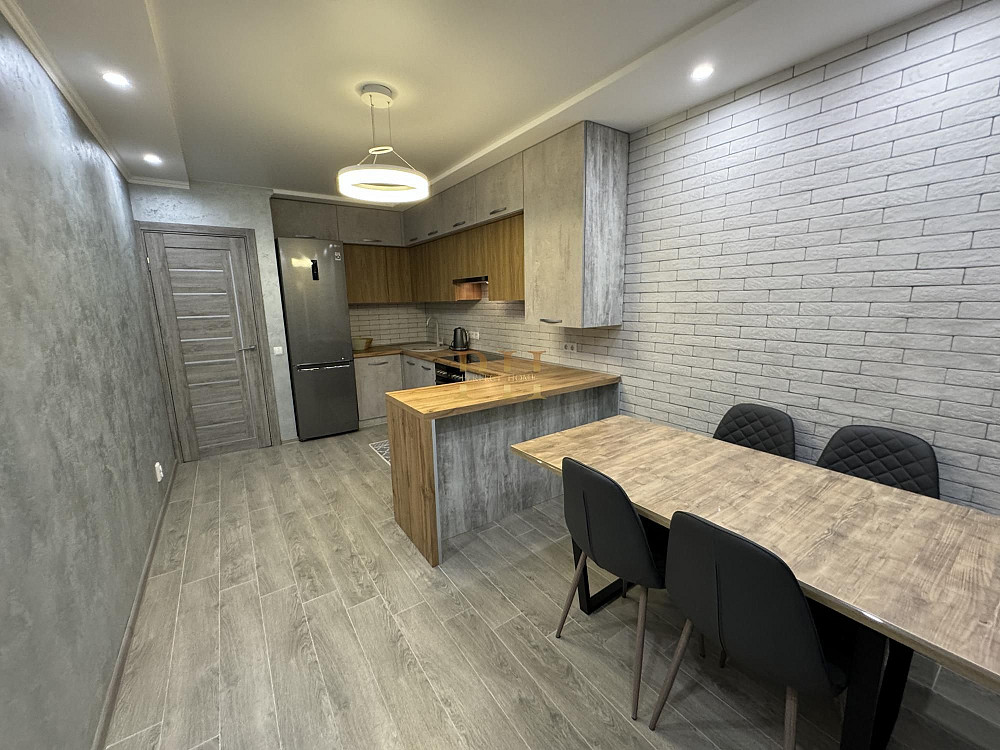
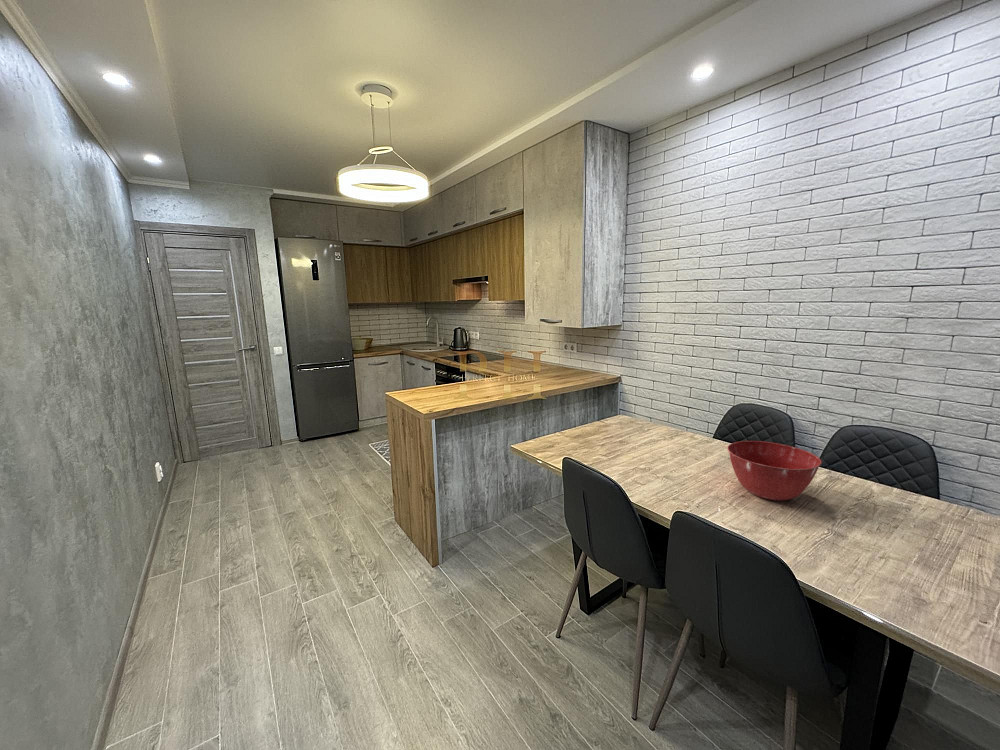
+ mixing bowl (769, 472)
